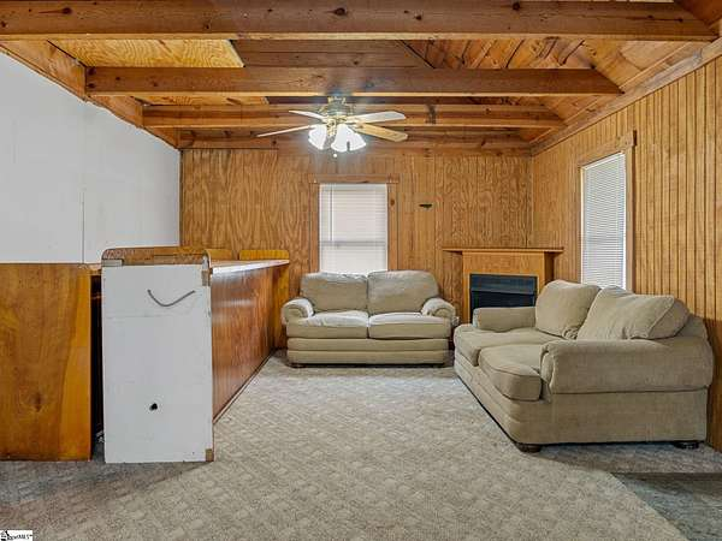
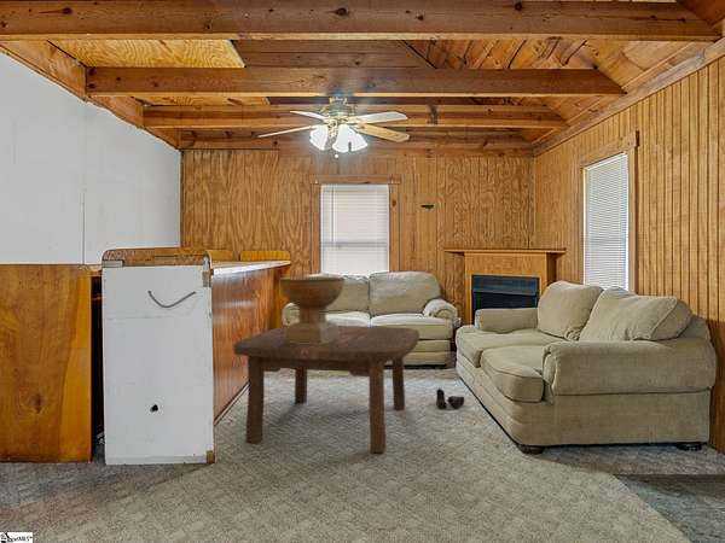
+ boots (451, 397)
+ decorative bowl (312, 308)
+ coffee table (334, 369)
